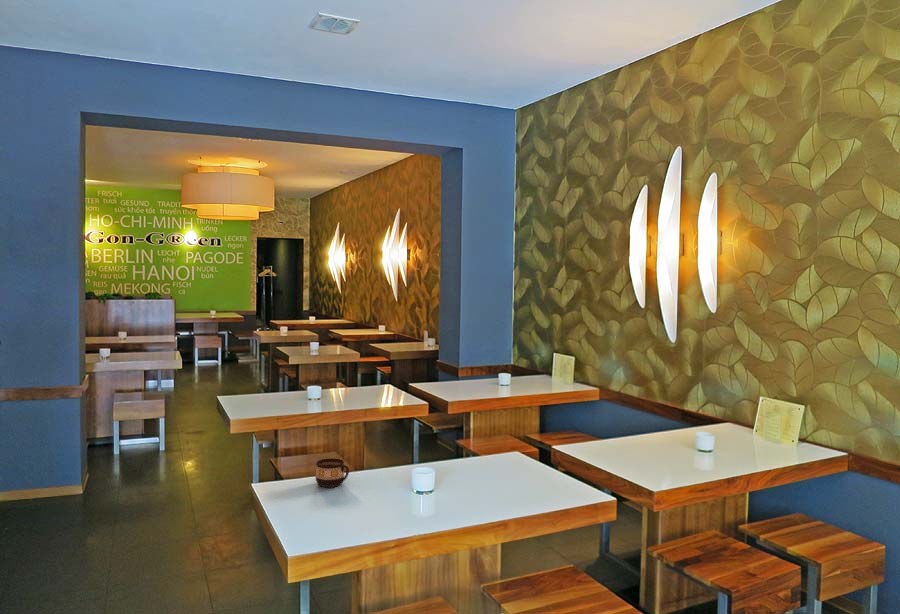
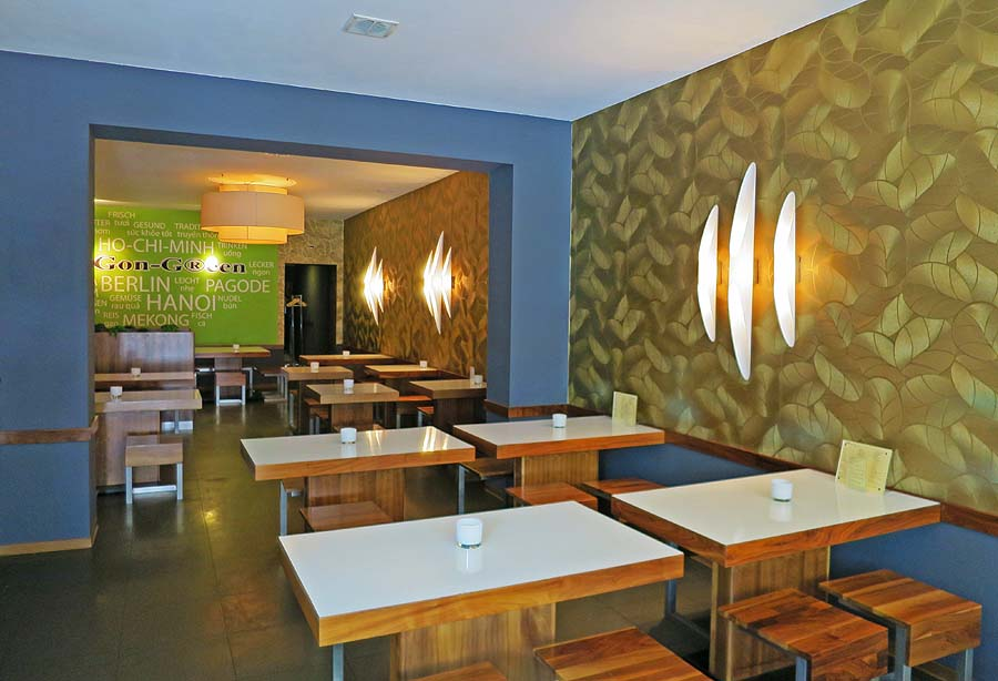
- cup (330, 473)
